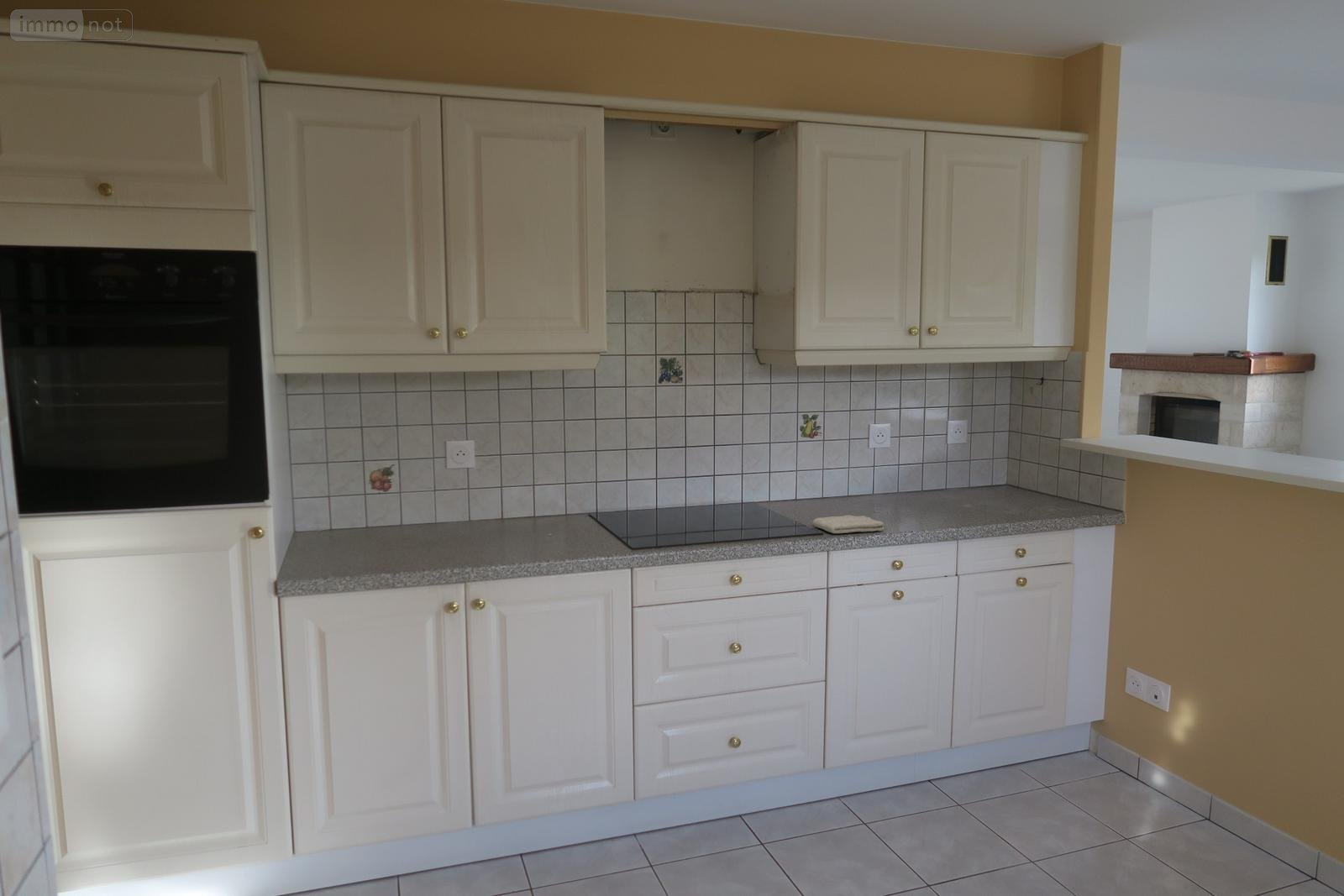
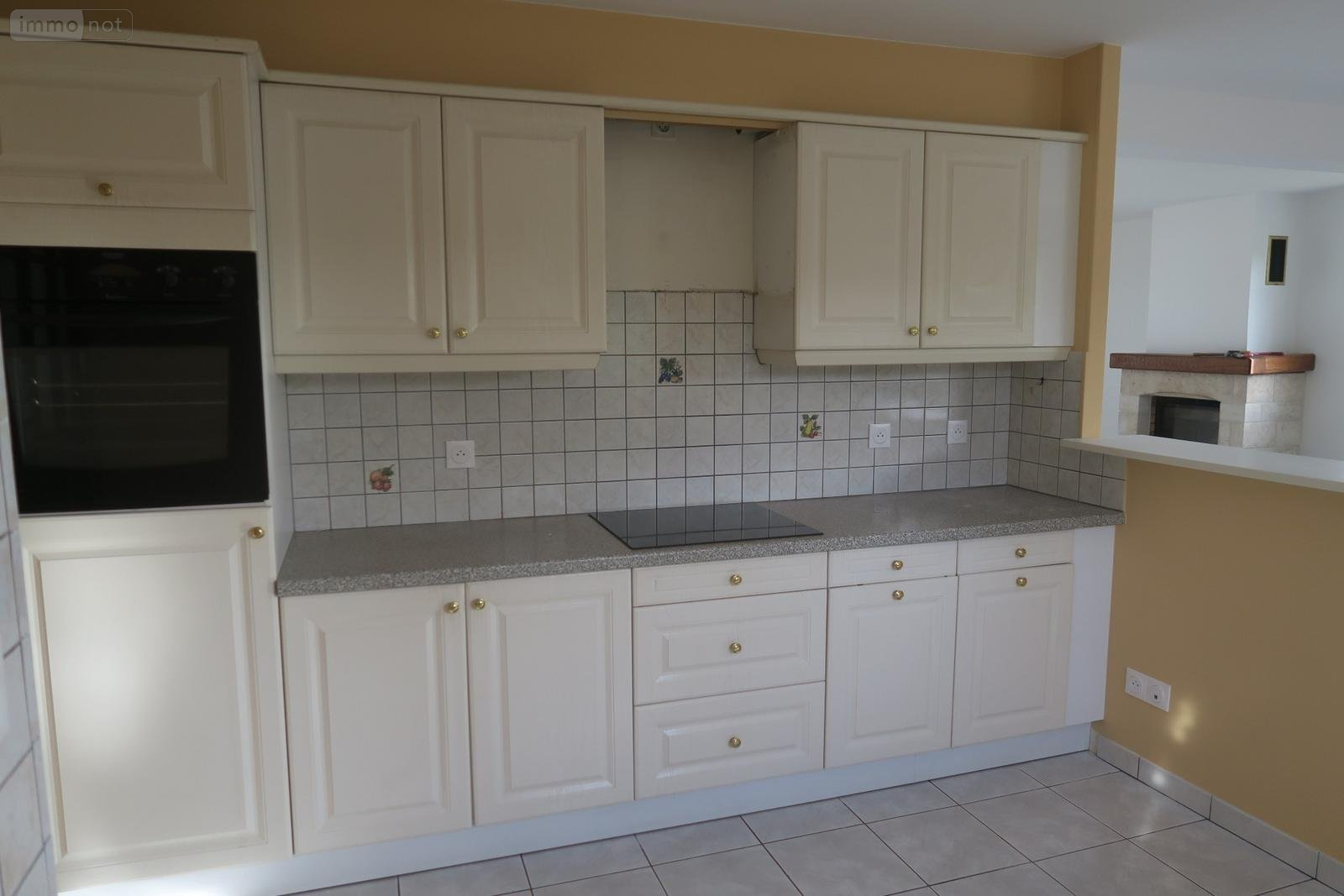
- washcloth (848, 523)
